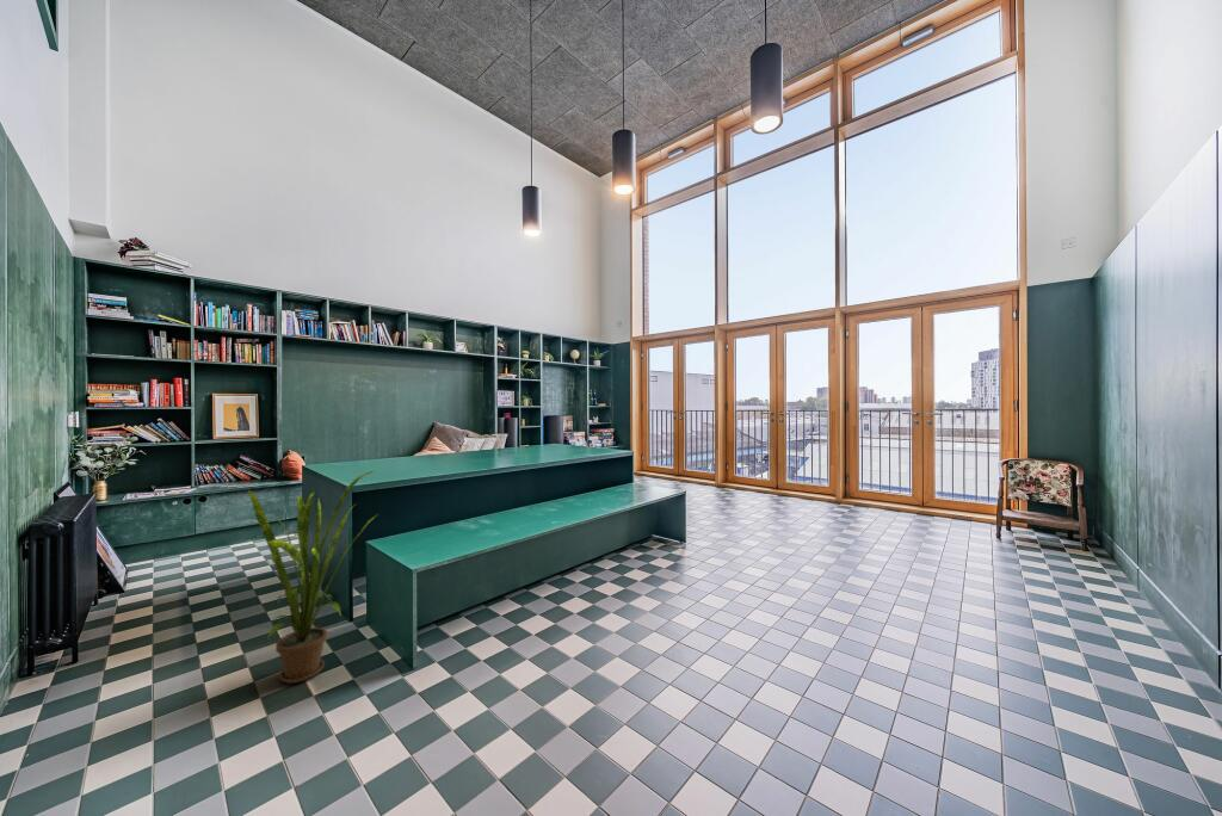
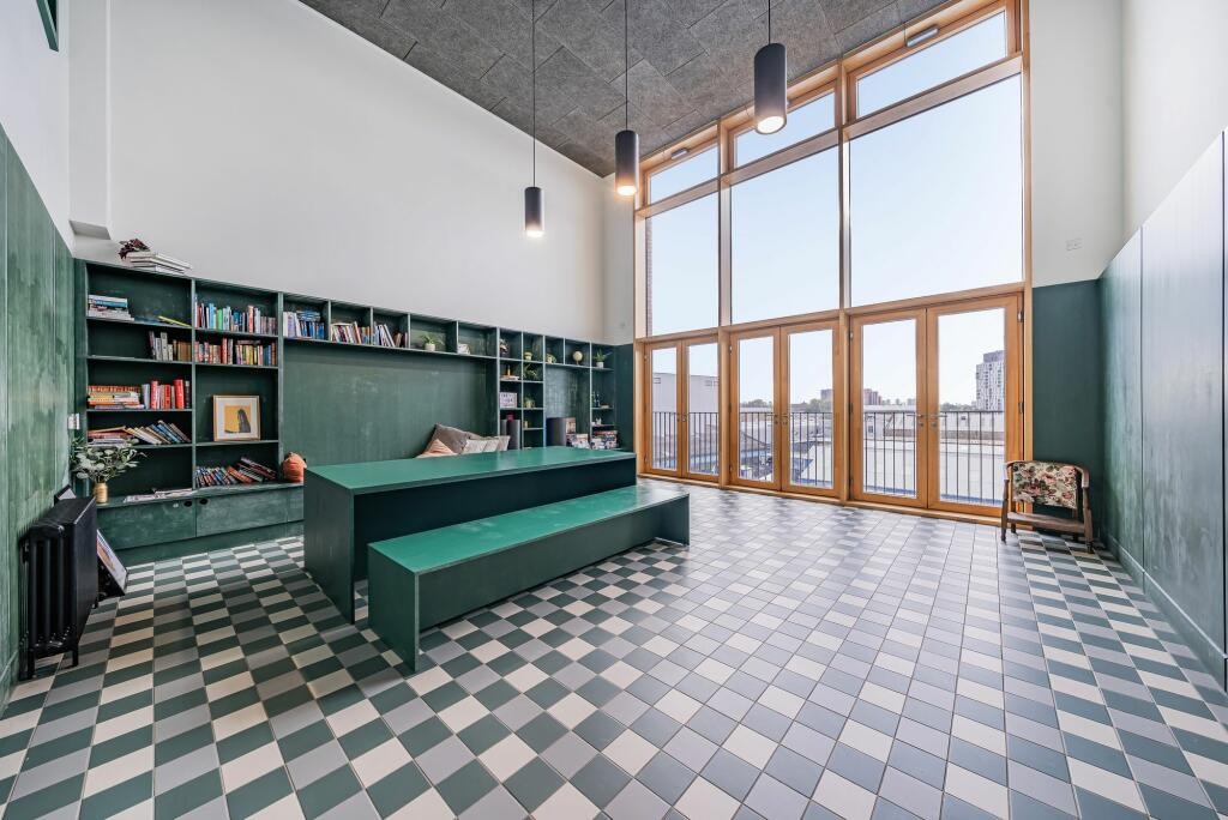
- house plant (313, 571)
